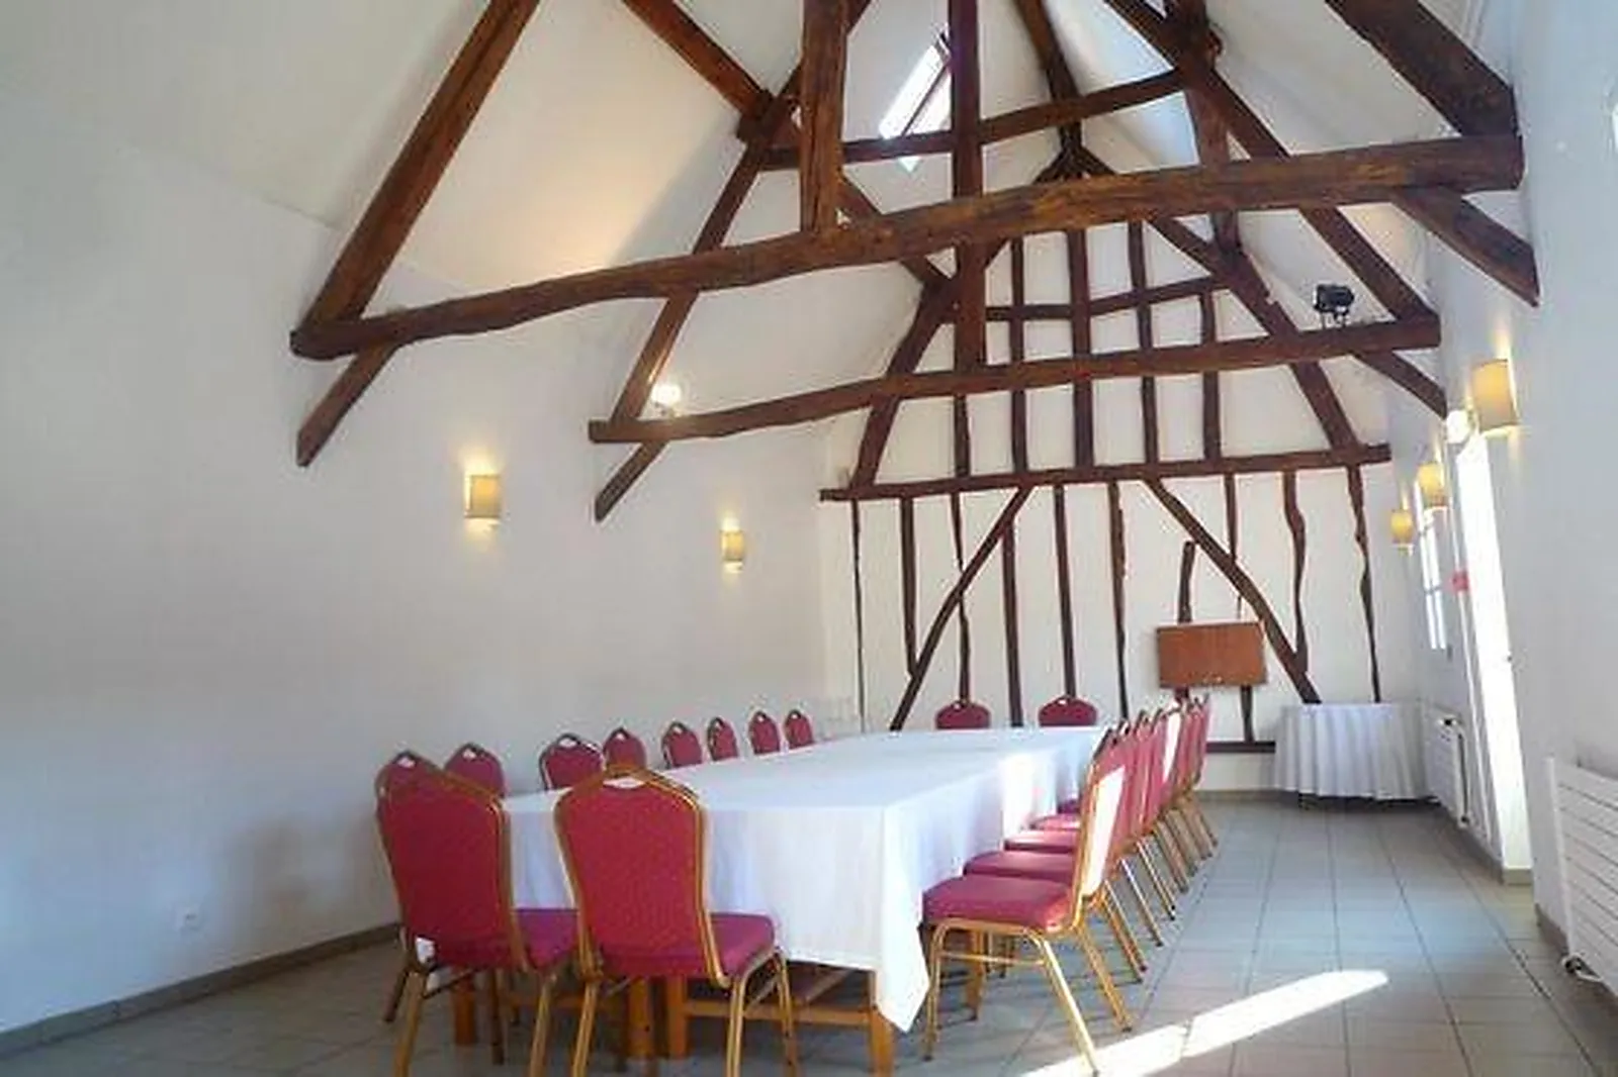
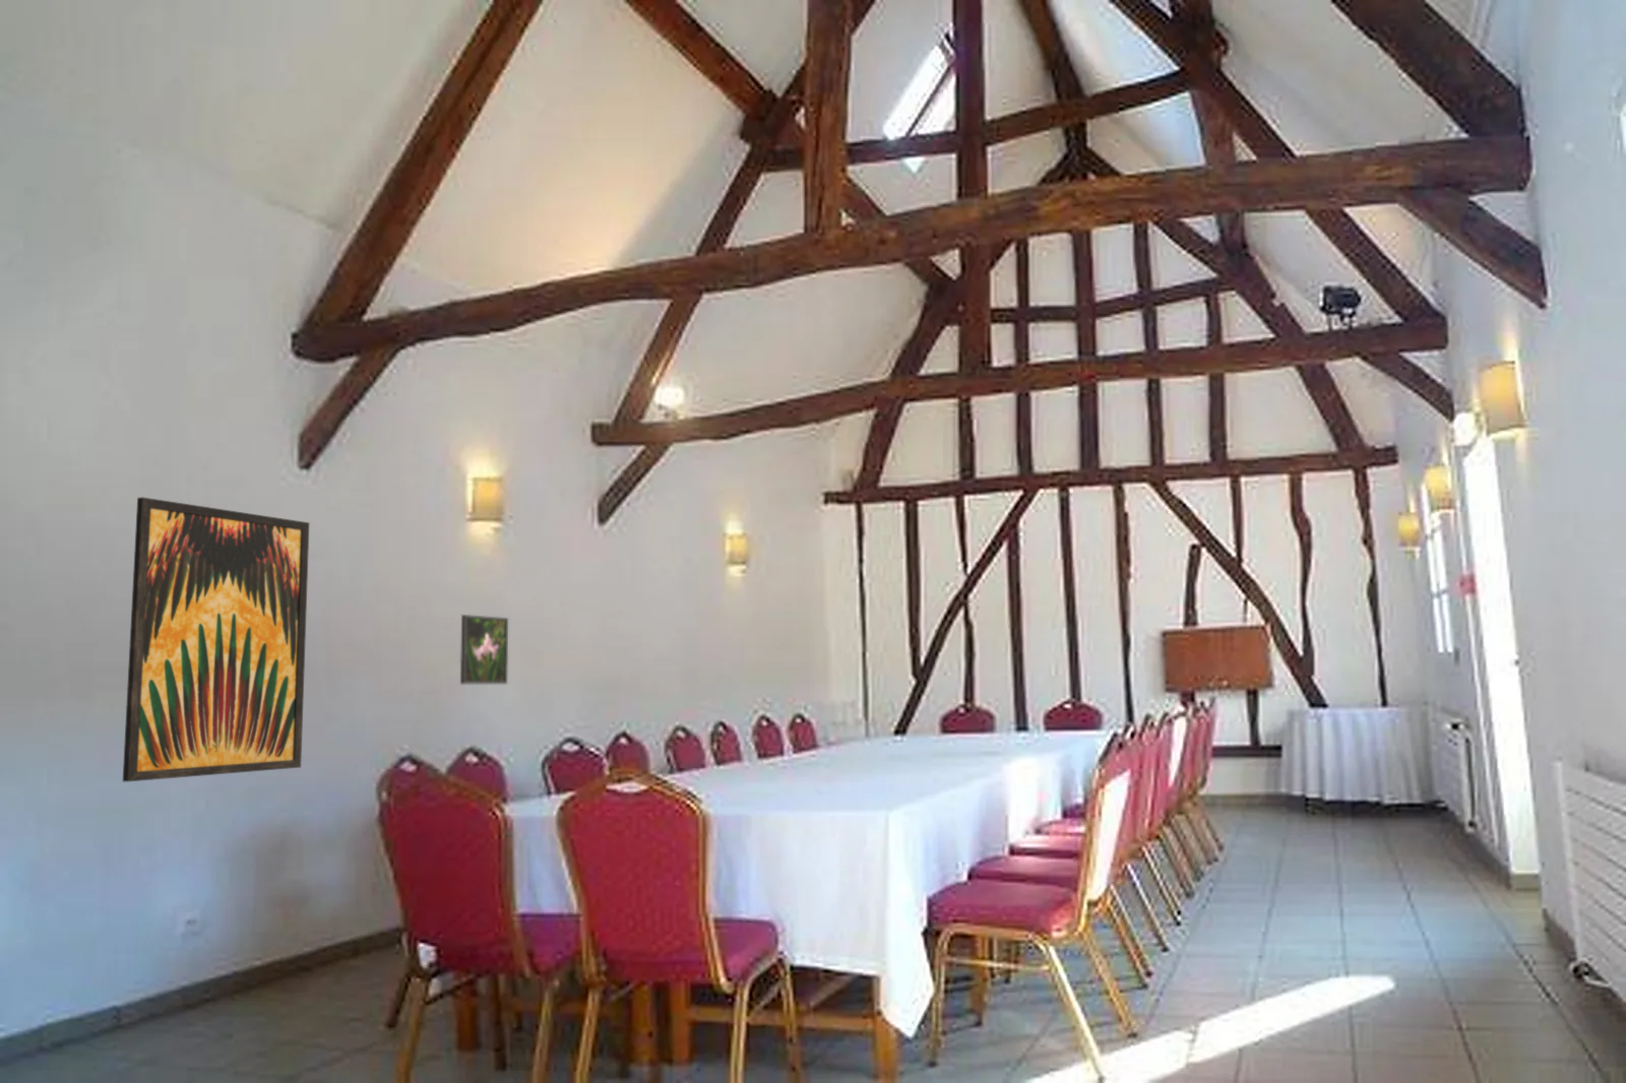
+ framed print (485, 649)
+ wall art (224, 641)
